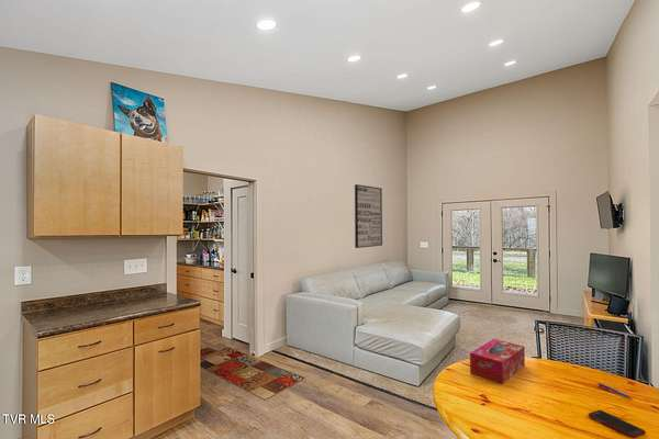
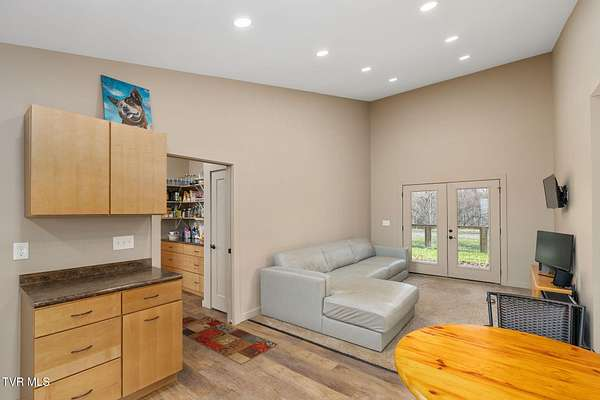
- cell phone (615, 423)
- tissue box (498, 359)
- wall art (369, 216)
- pen (614, 390)
